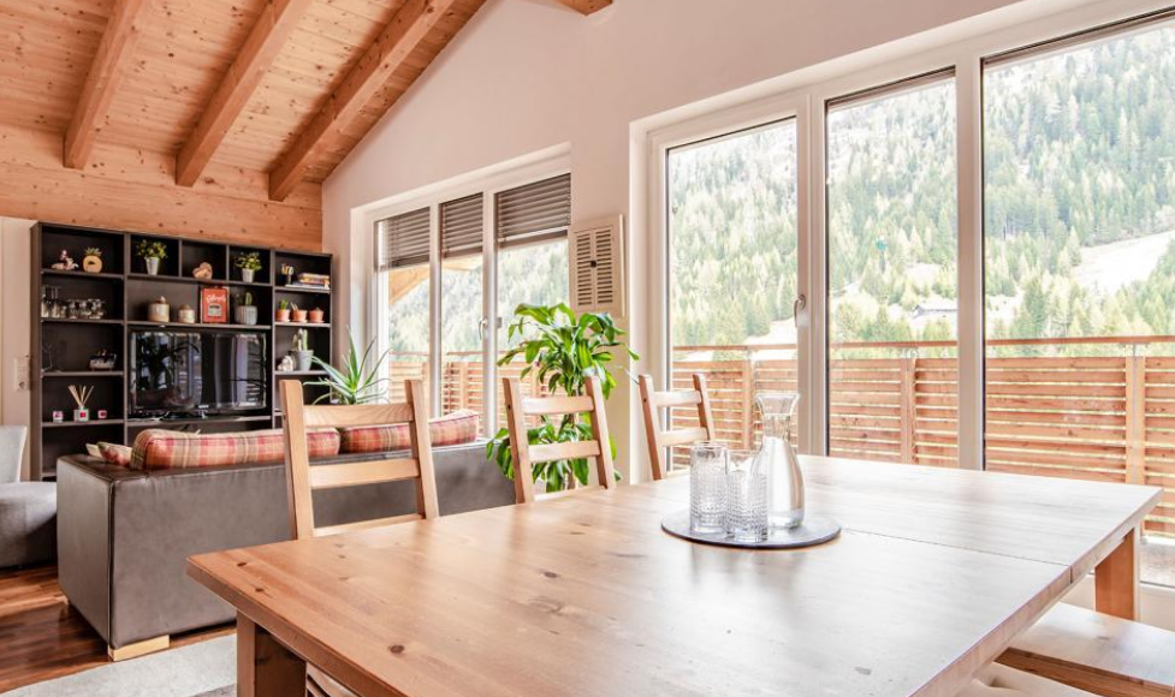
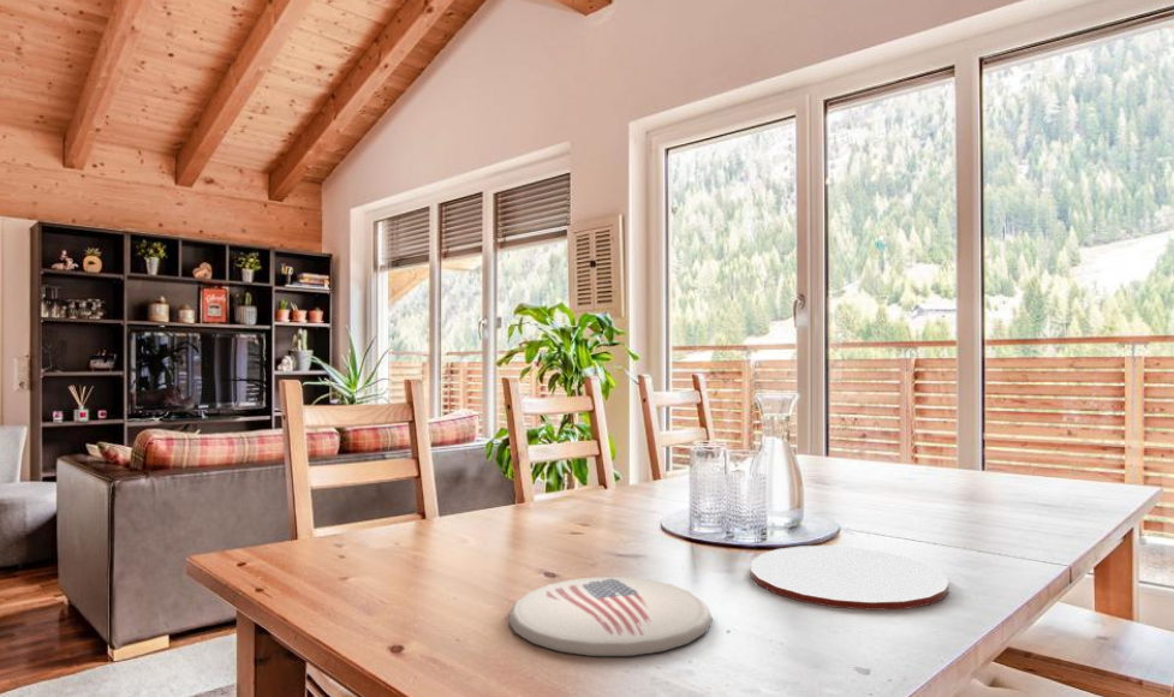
+ plate (845, 573)
+ plate (609, 609)
